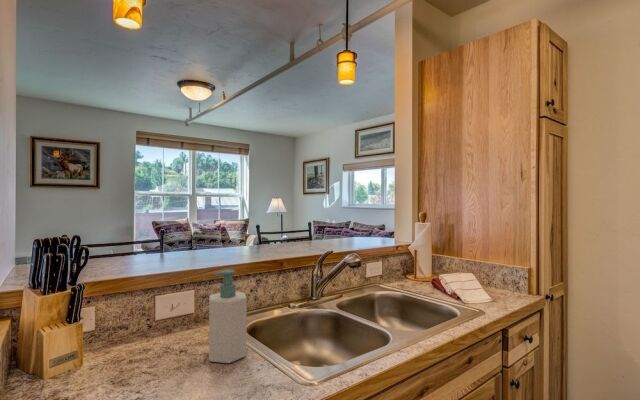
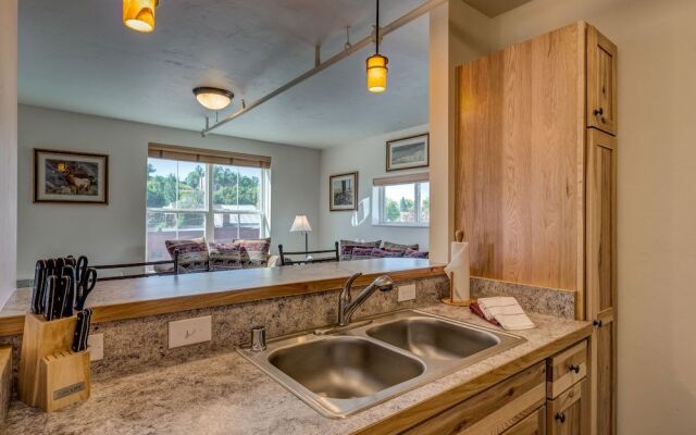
- soap bottle (227, 312)
